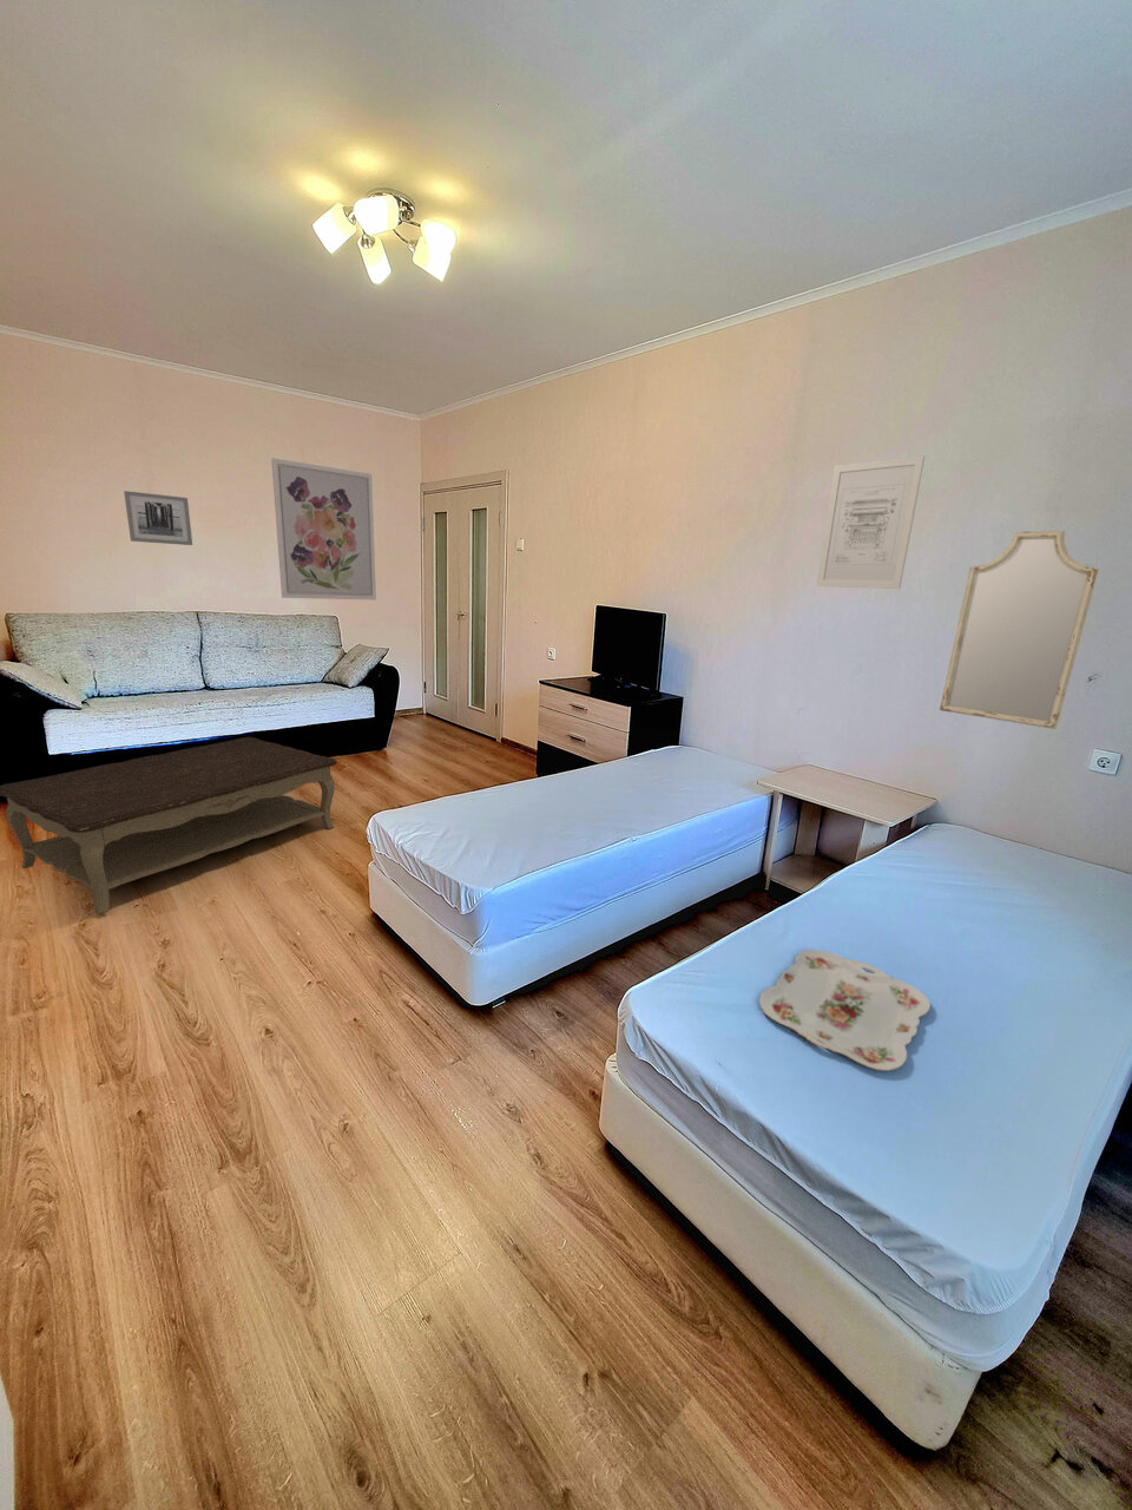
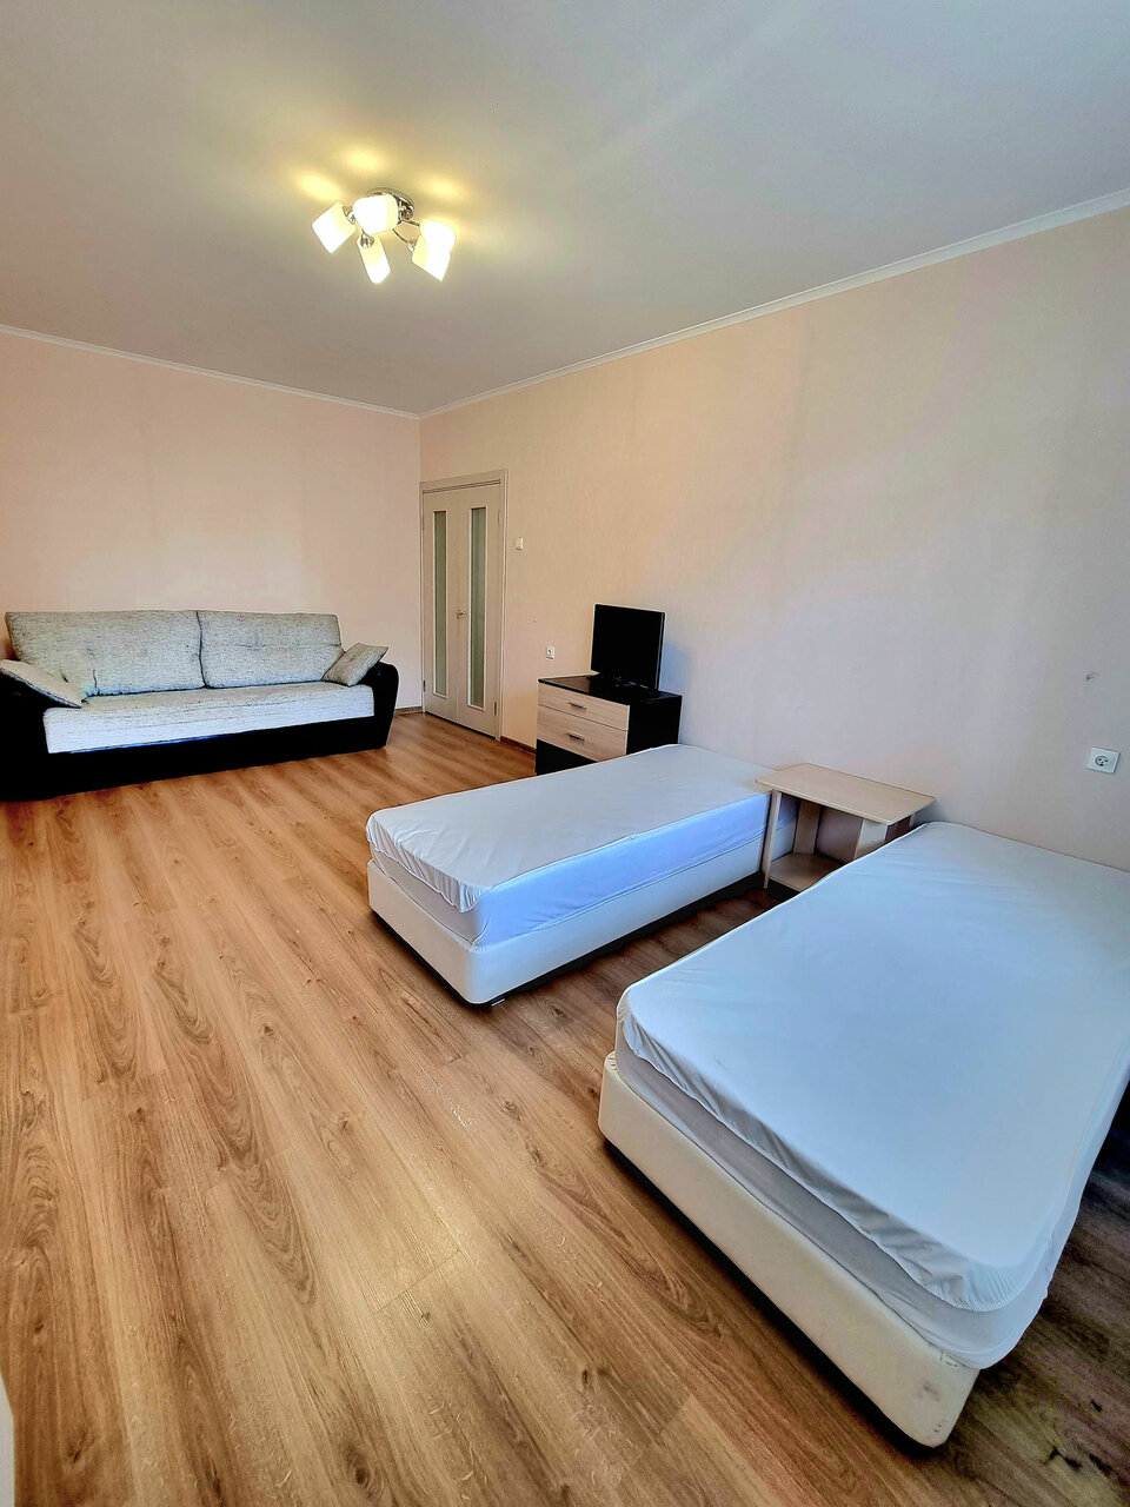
- serving tray (844, 1002)
- wall art (327, 534)
- wall art (866, 526)
- home mirror (1015, 629)
- wall art (159, 520)
- coffee table (188, 809)
